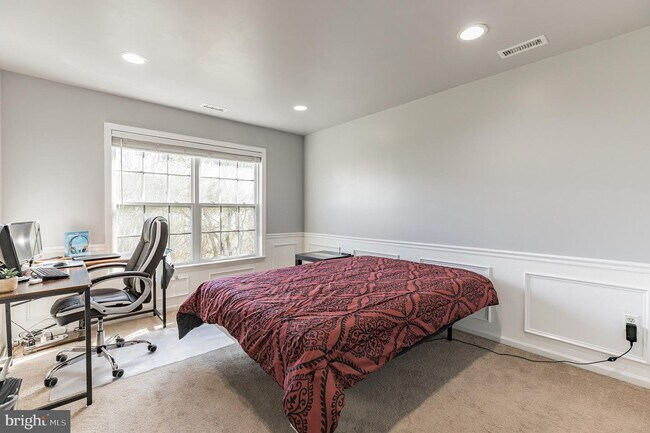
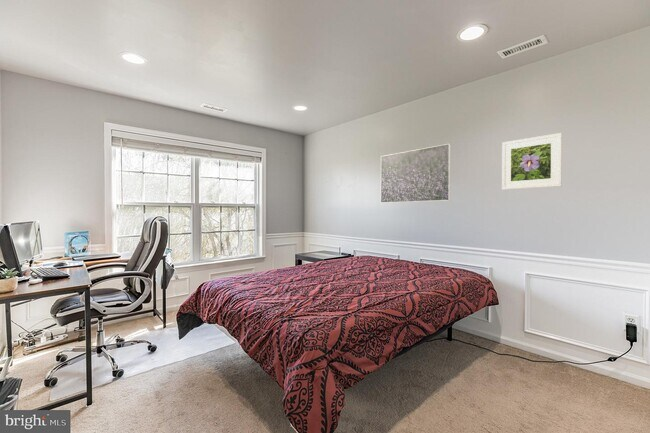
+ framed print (412, 176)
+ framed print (530, 163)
